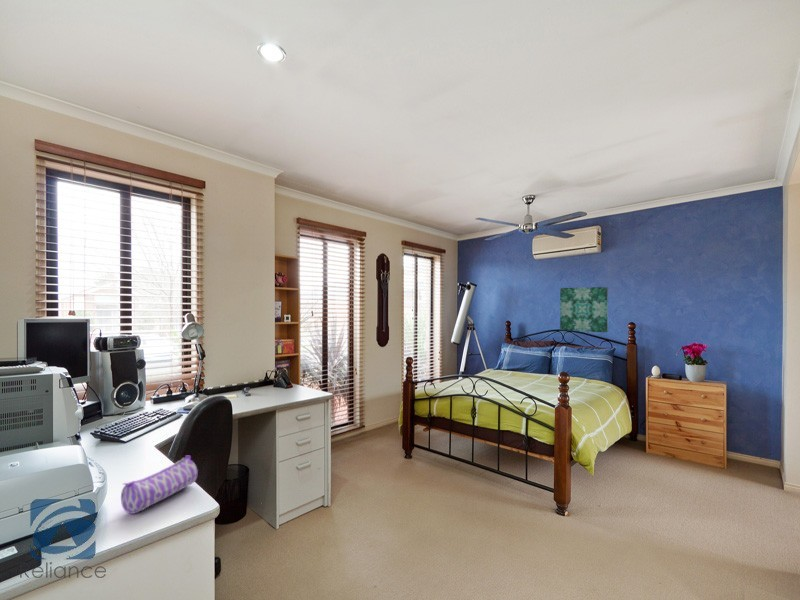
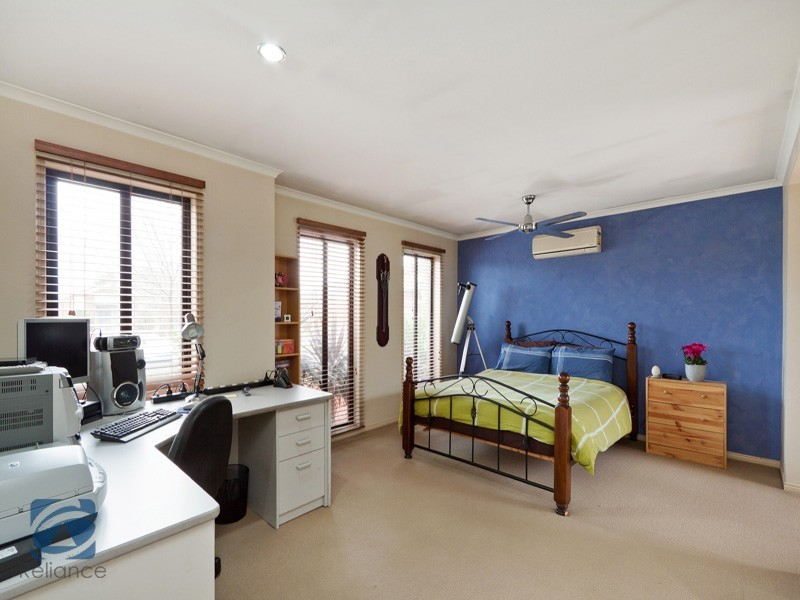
- wall art (583, 309)
- pencil case (162, 482)
